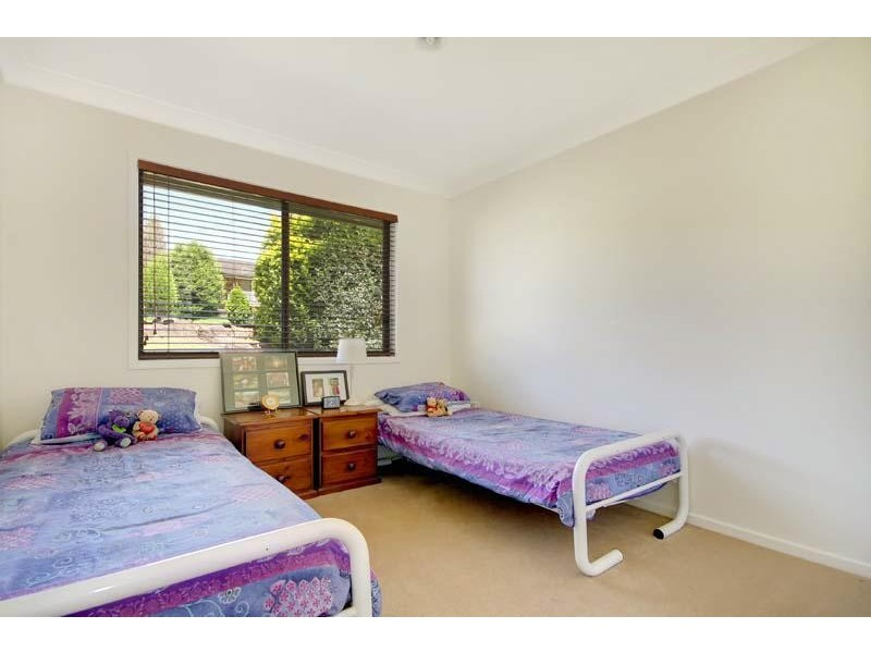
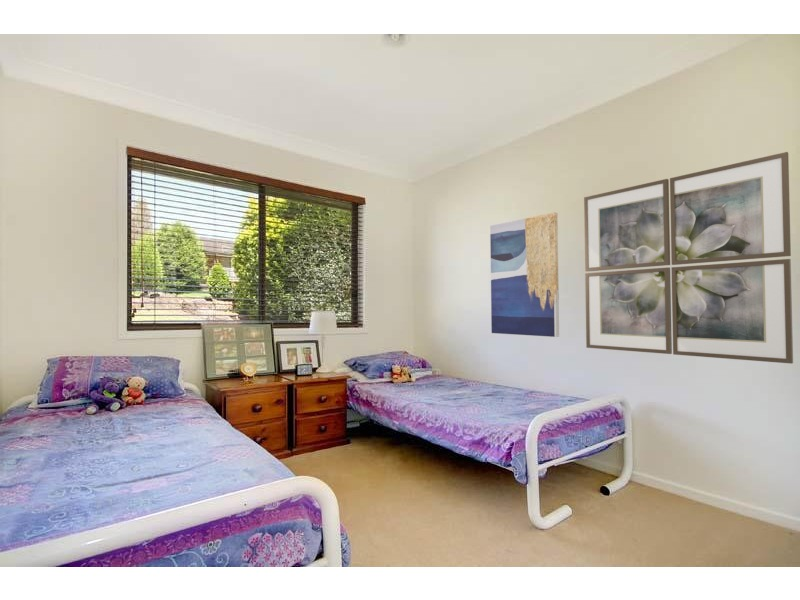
+ wall art (671, 267)
+ wall art (522, 277)
